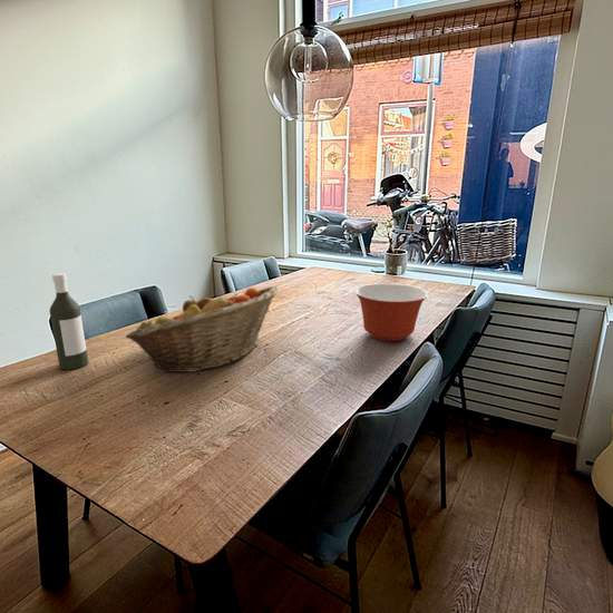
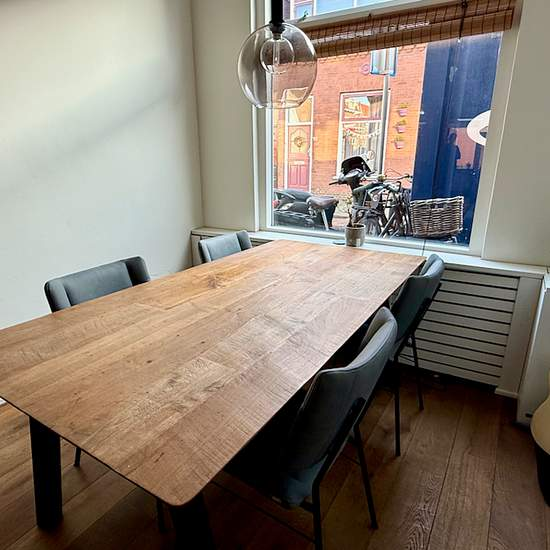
- bottle (66, 320)
- mixing bowl (389, 313)
- fruit basket (208, 322)
